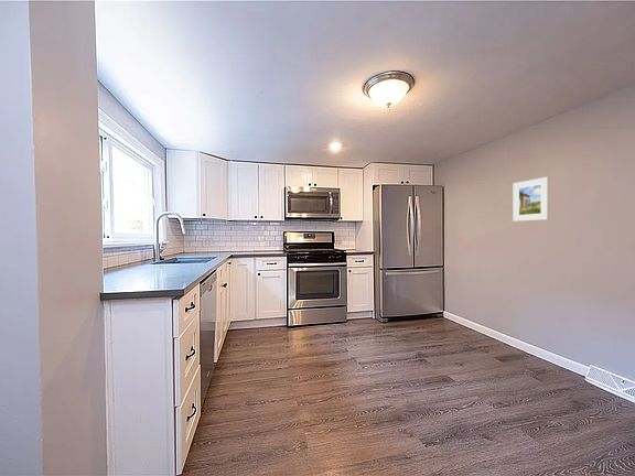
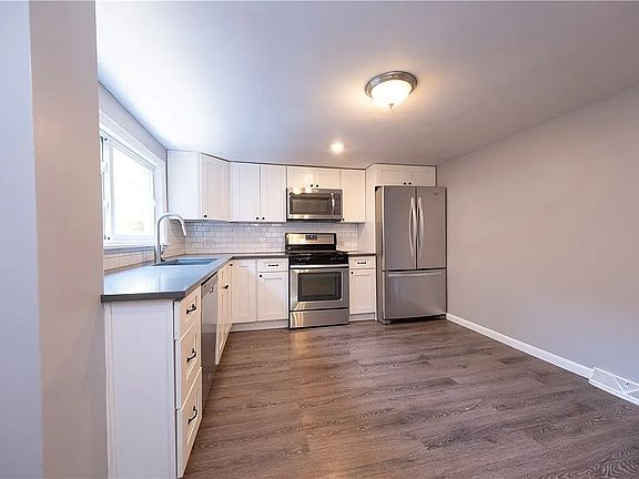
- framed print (529, 199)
